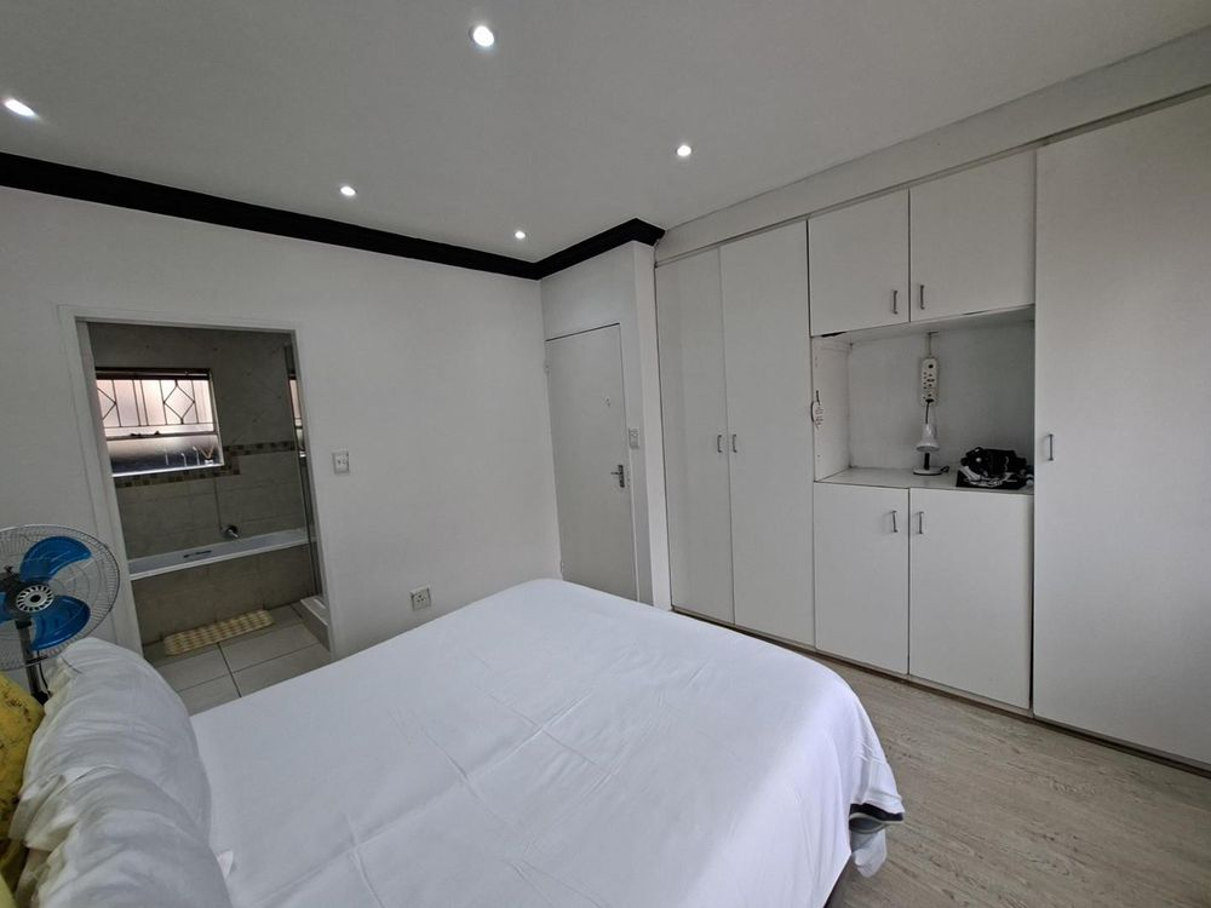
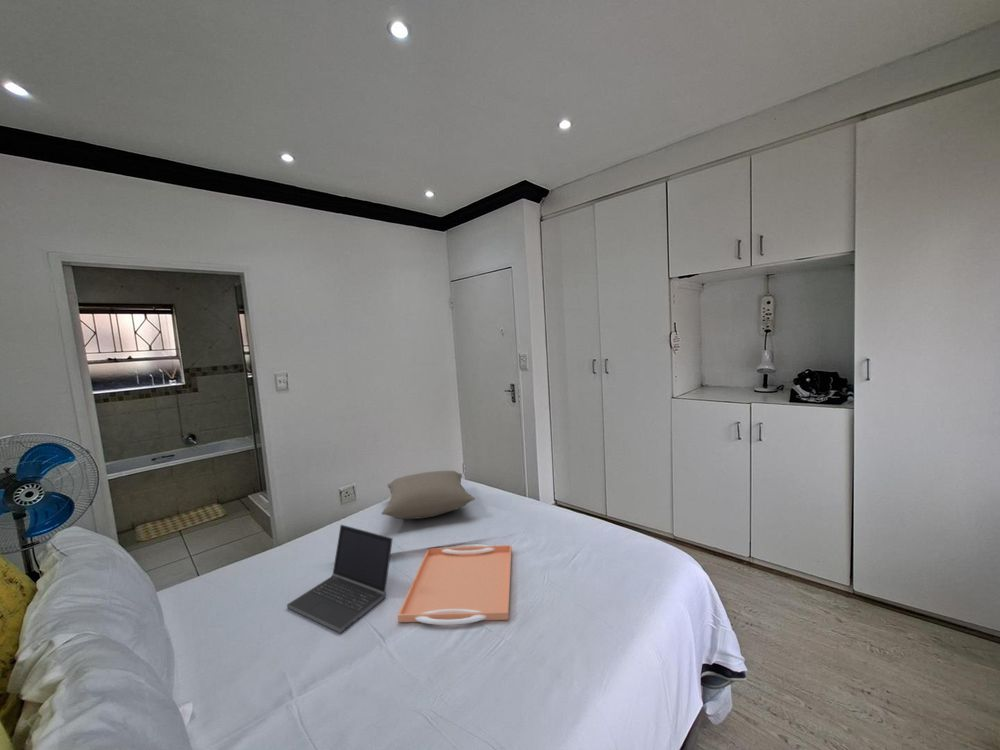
+ pillow (427, 492)
+ laptop computer (341, 572)
+ serving tray (462, 578)
